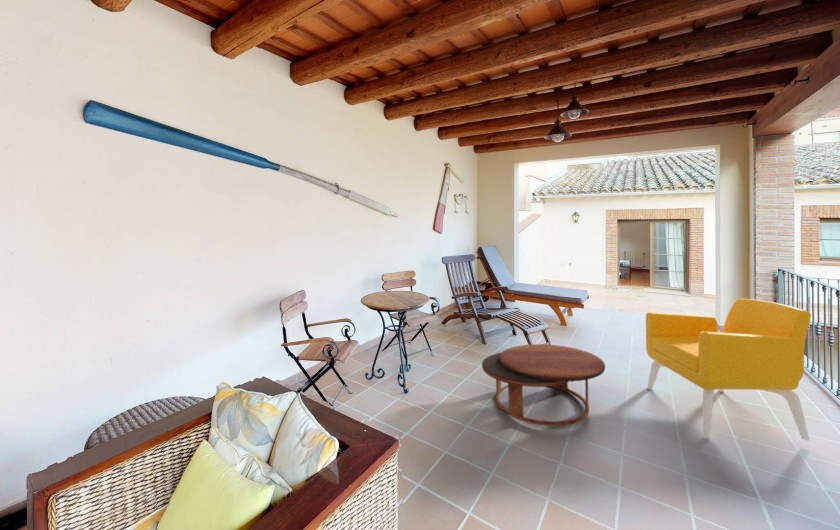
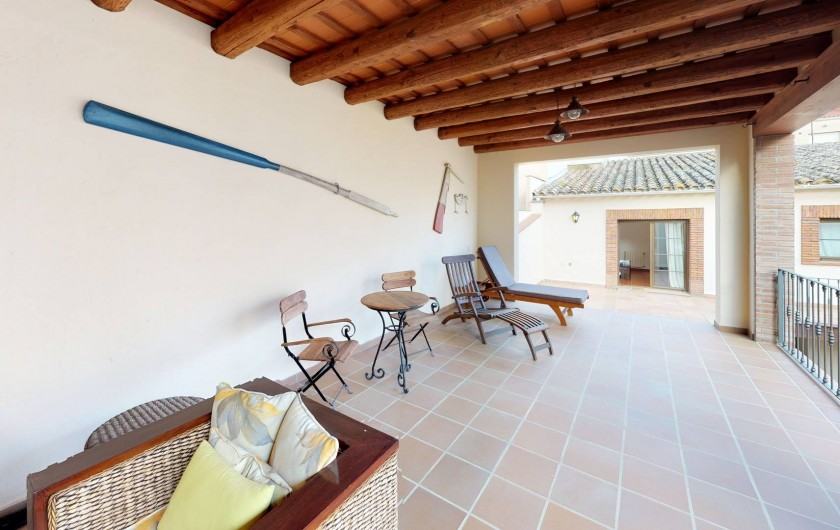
- coffee table (540, 380)
- armchair (722, 358)
